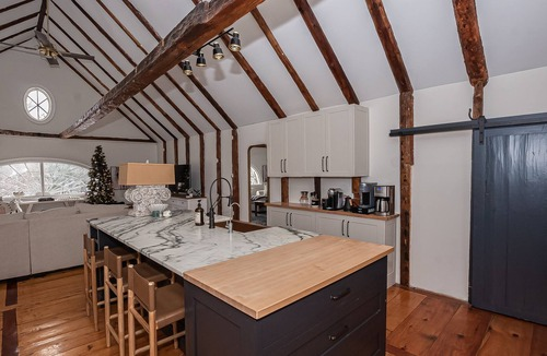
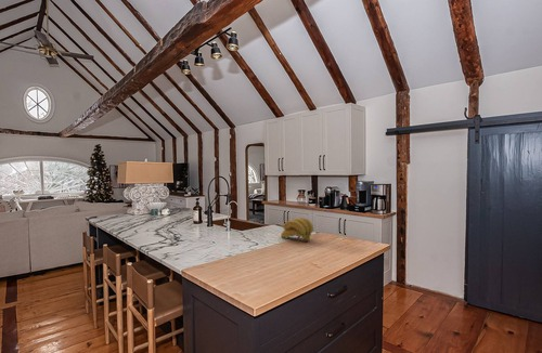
+ banana bunch (296, 228)
